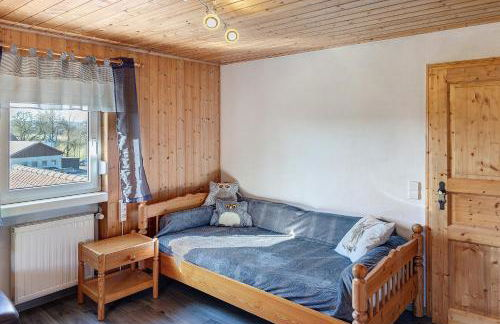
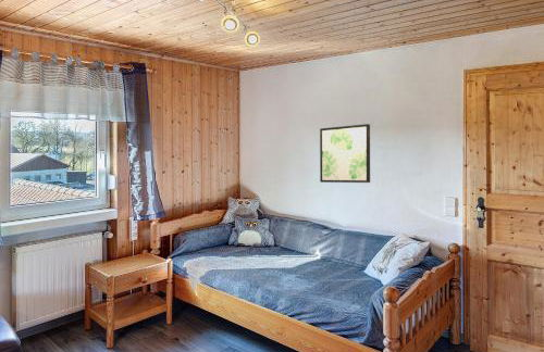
+ wall art (344, 154)
